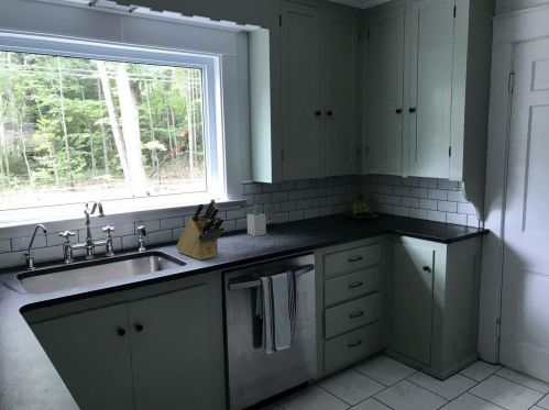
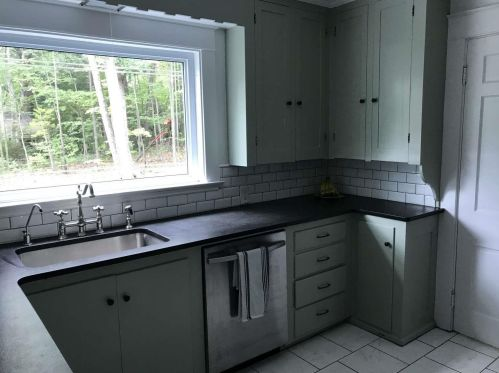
- knife block (199, 226)
- soap bottle (256, 219)
